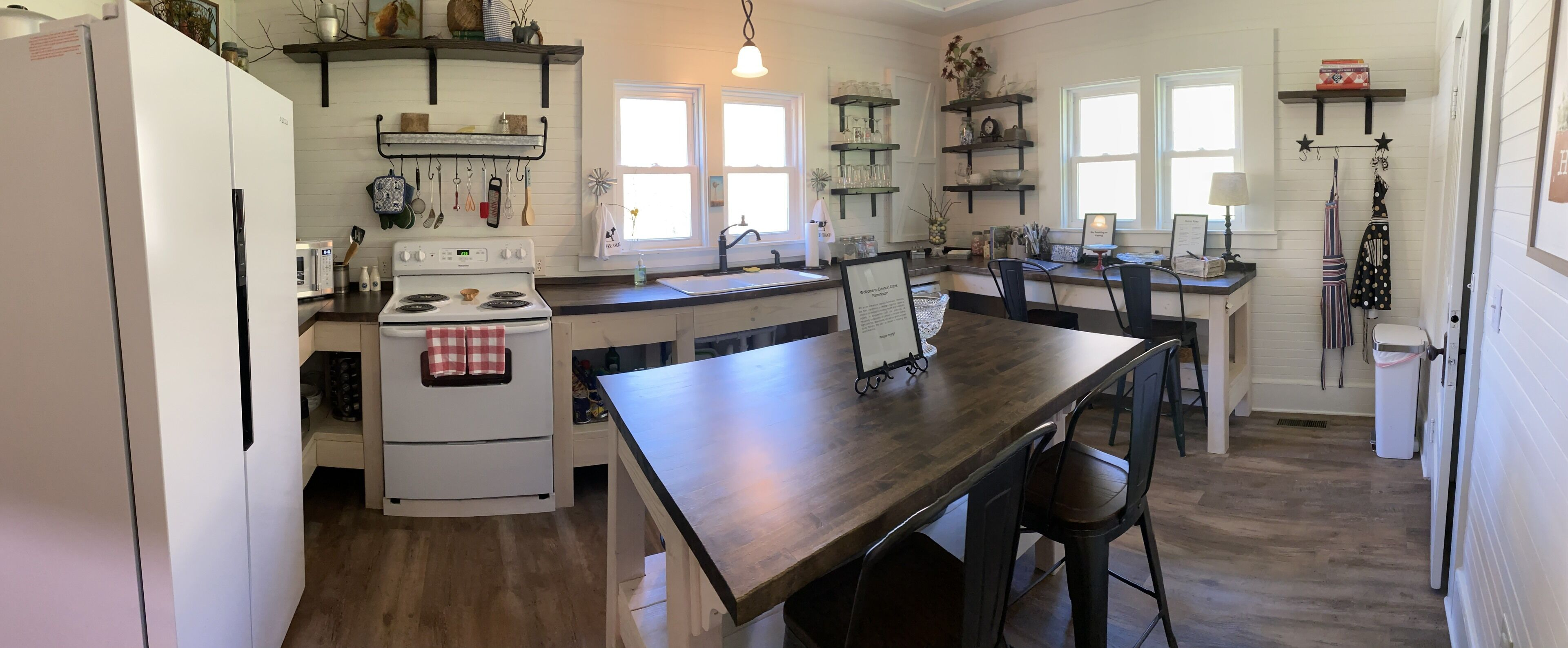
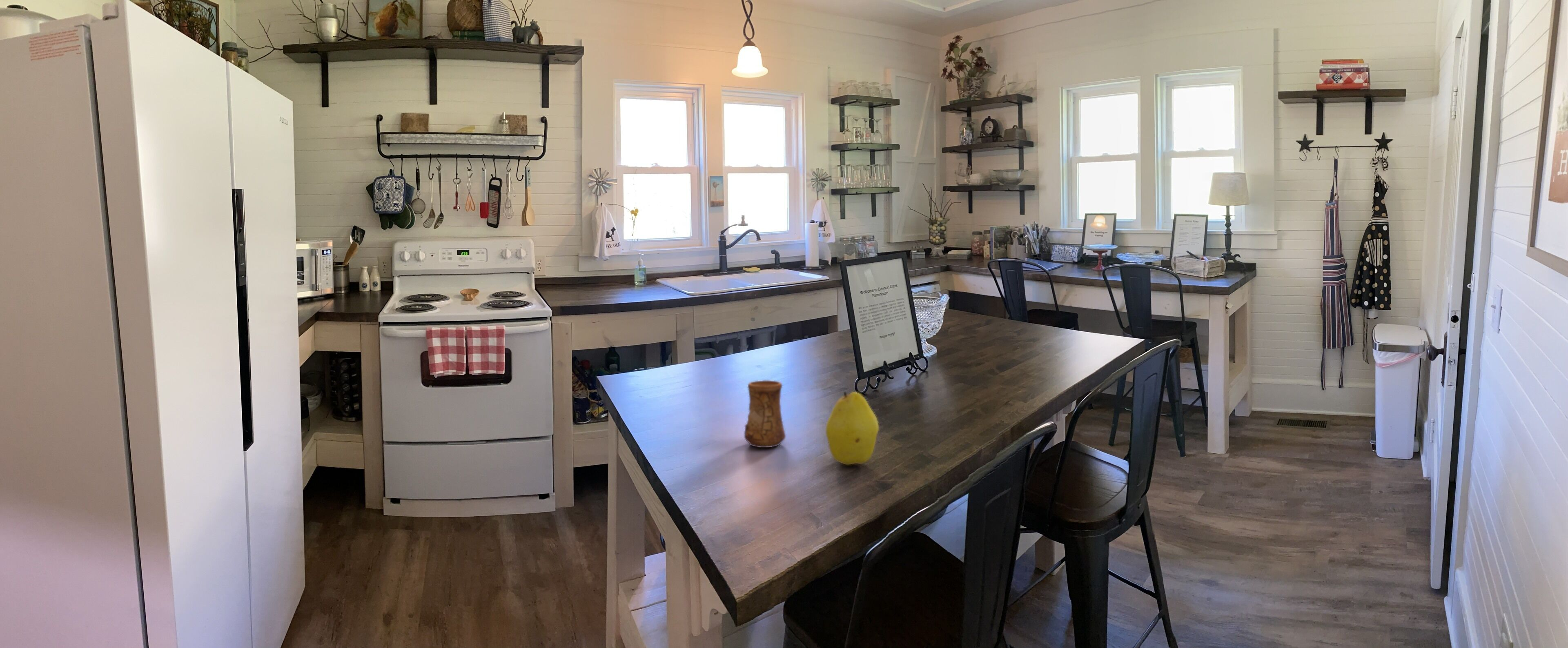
+ cup (764, 413)
+ fruit (851, 427)
